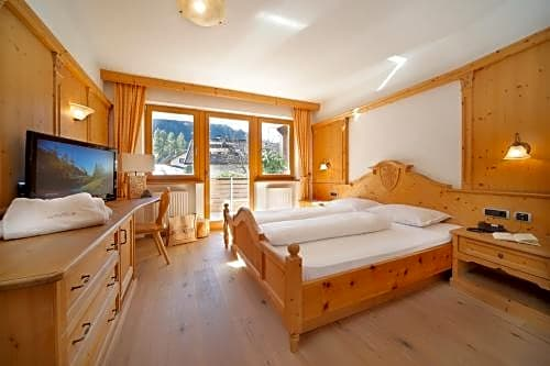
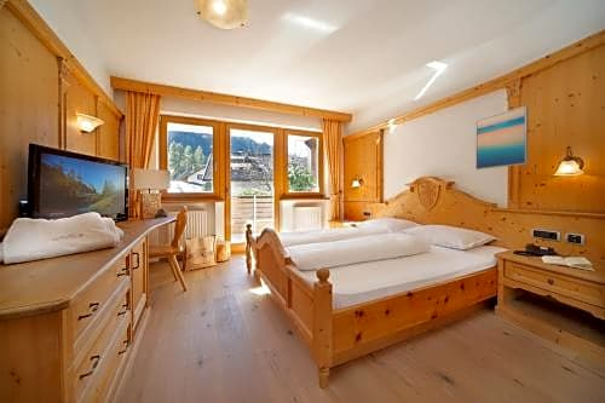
+ wall art (500, 139)
